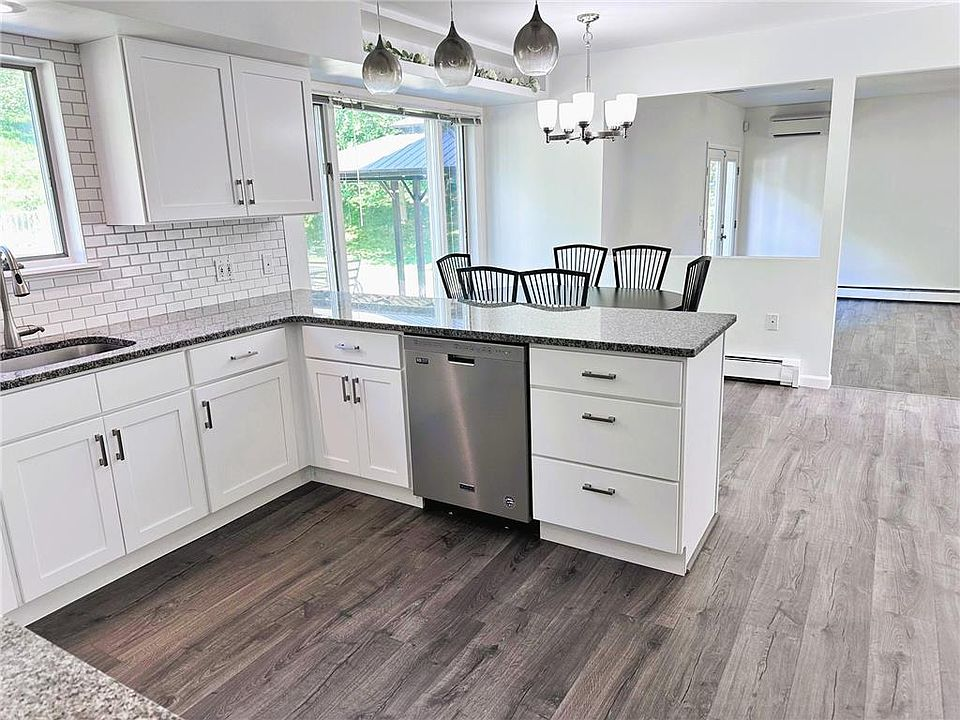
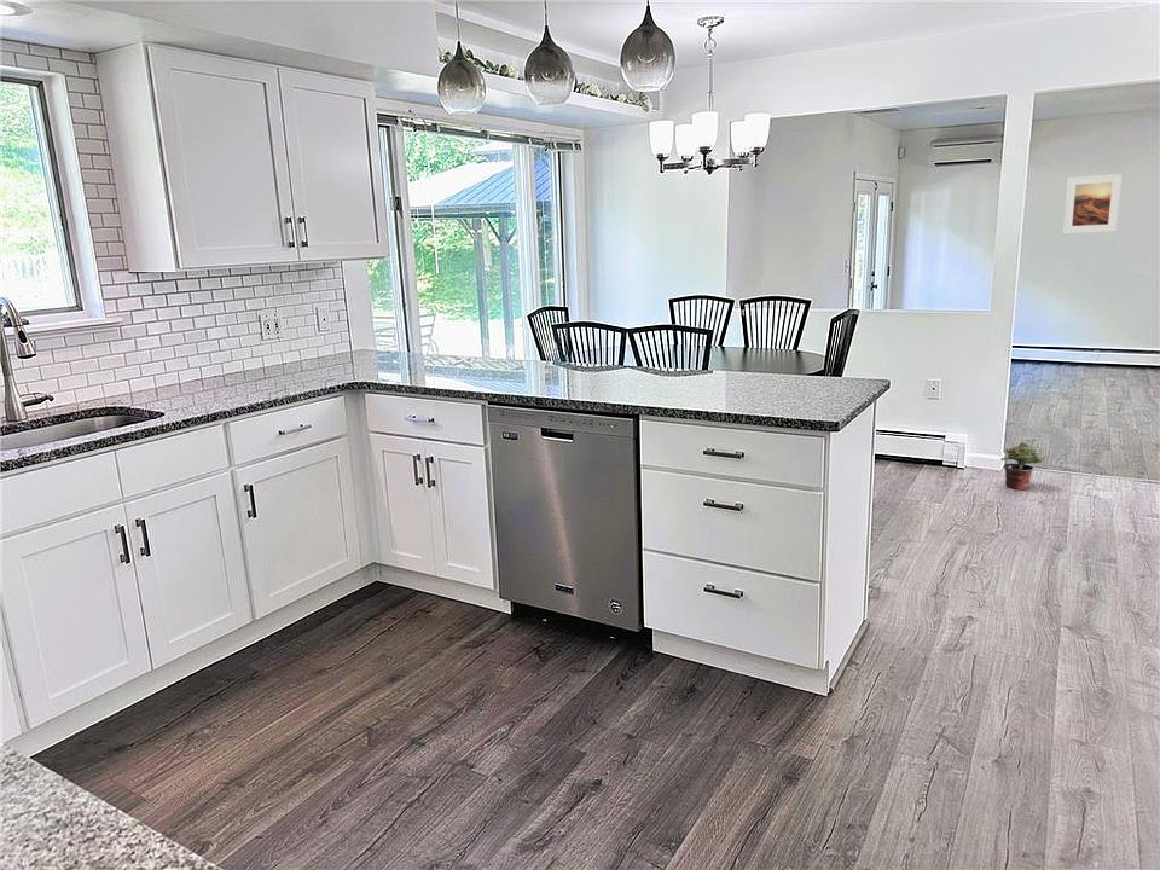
+ potted plant (1022, 464)
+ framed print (1091, 204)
